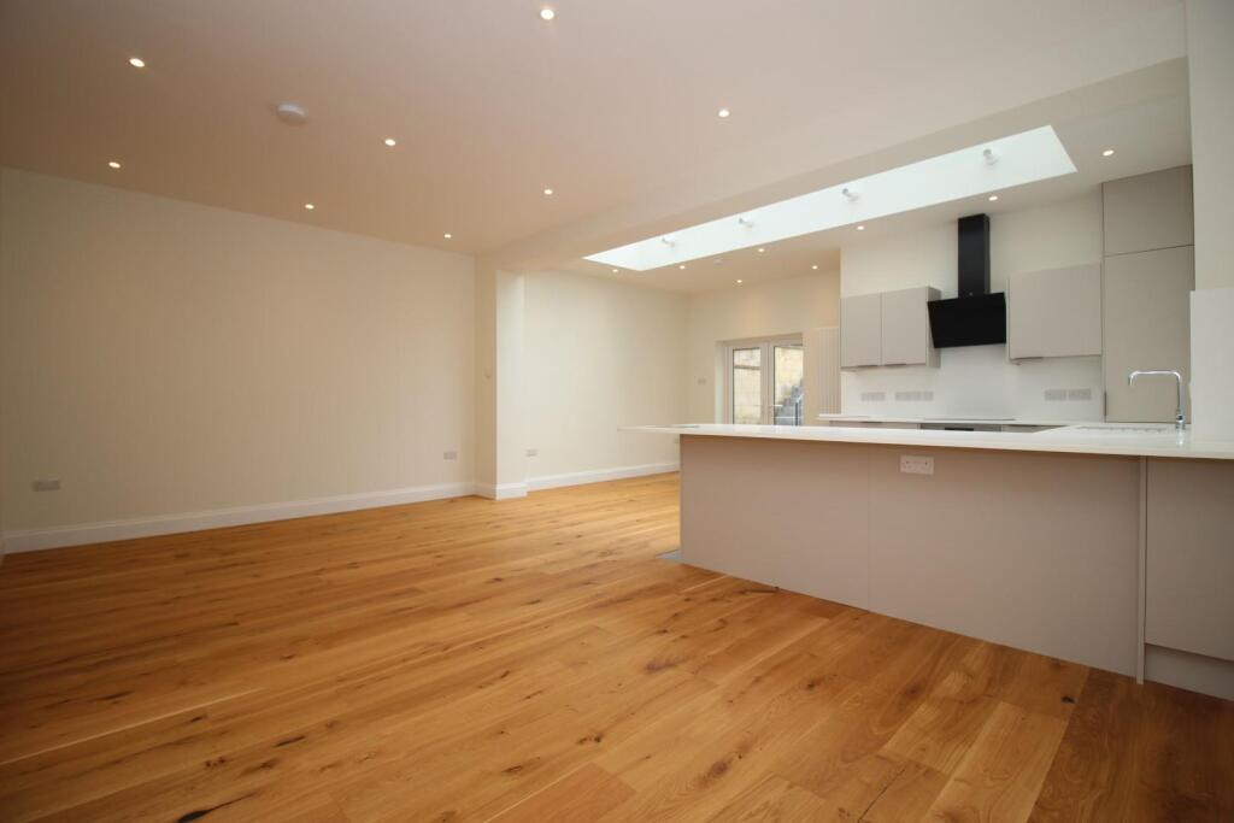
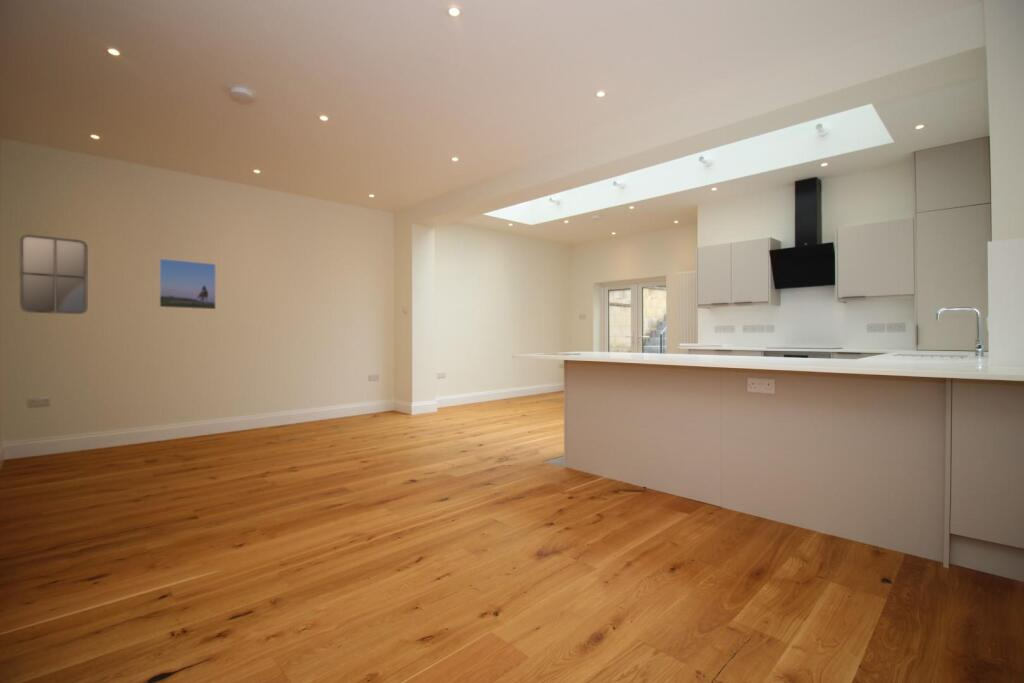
+ home mirror (54, 275)
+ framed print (188, 284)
